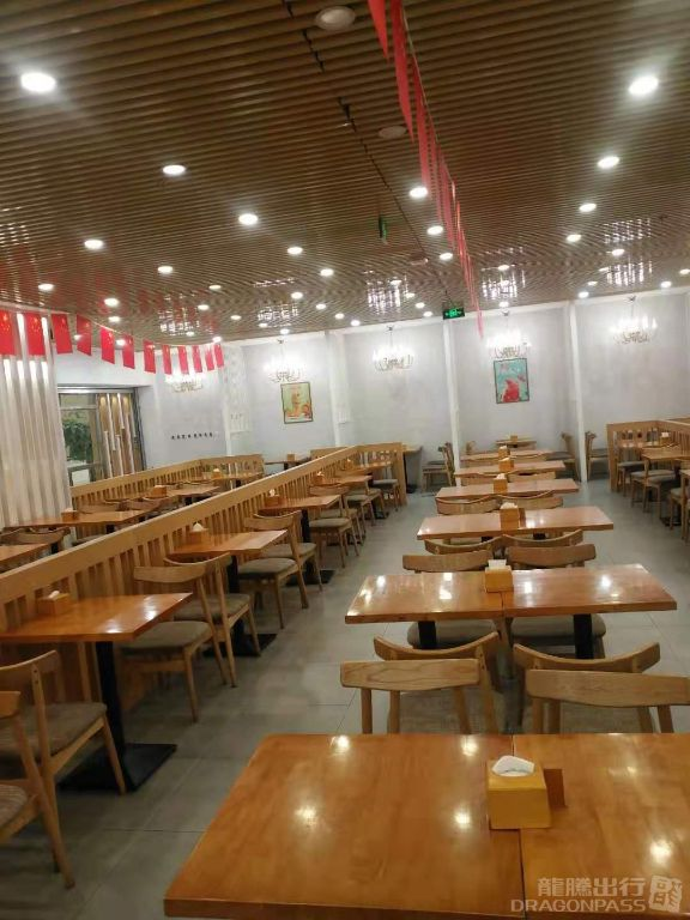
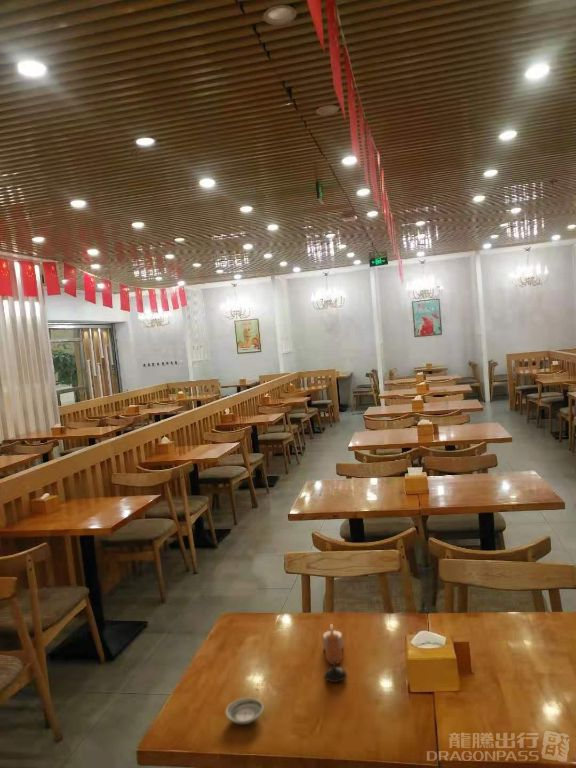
+ saucer (244, 713)
+ teapot (333, 645)
